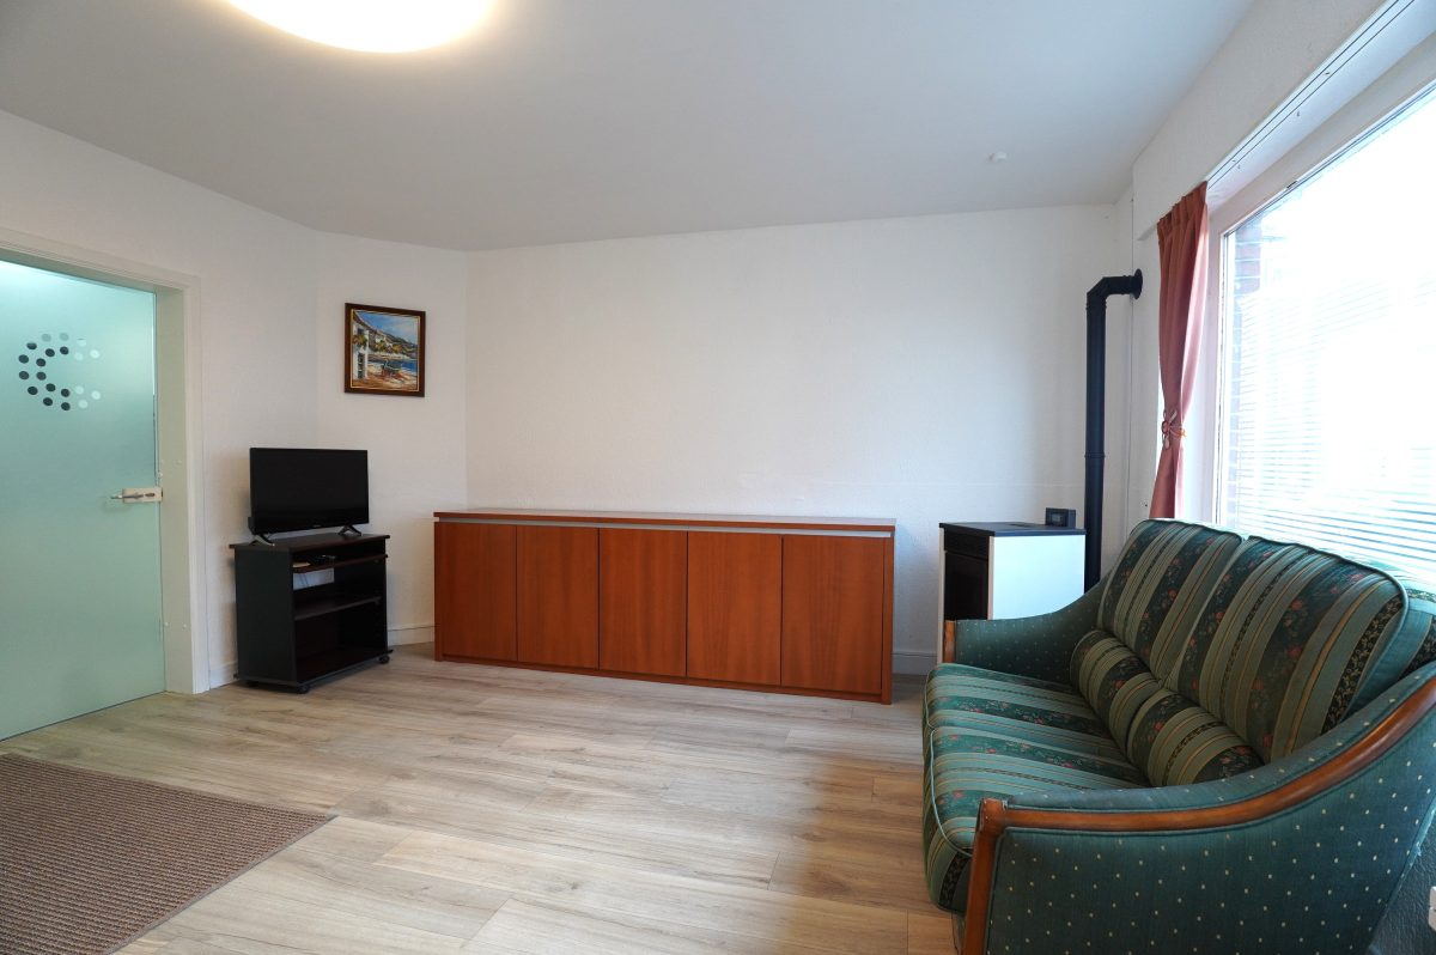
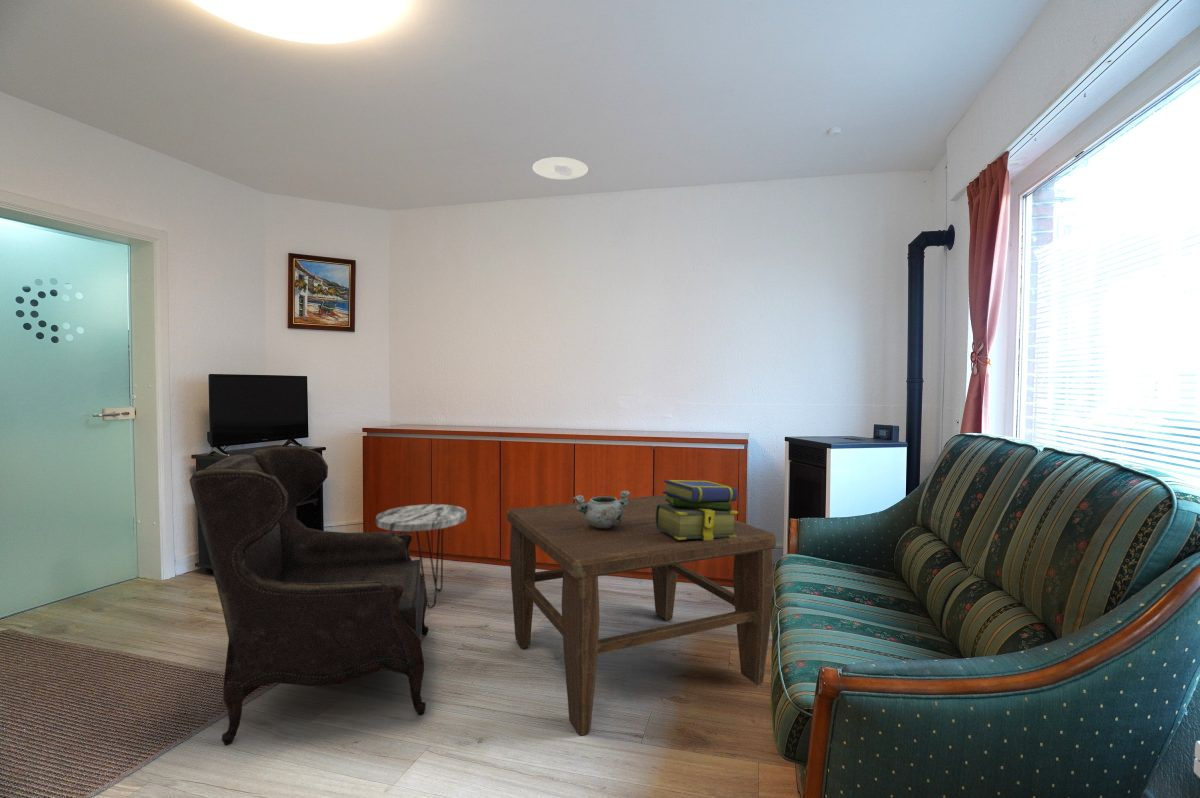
+ coffee table (628, 571)
+ armchair (329, 567)
+ stack of books (696, 506)
+ decorative bowl (602, 509)
+ recessed light (560, 166)
+ side table (421, 556)
